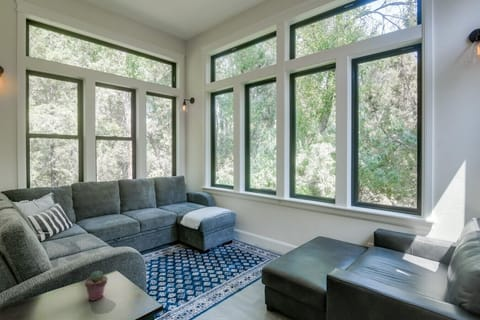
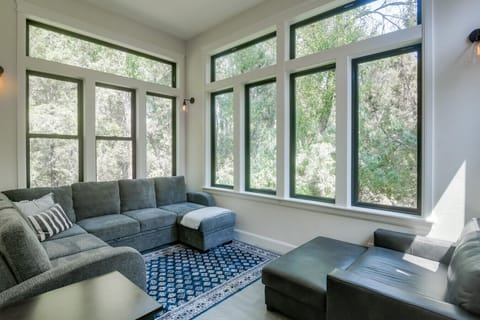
- potted succulent (96, 284)
